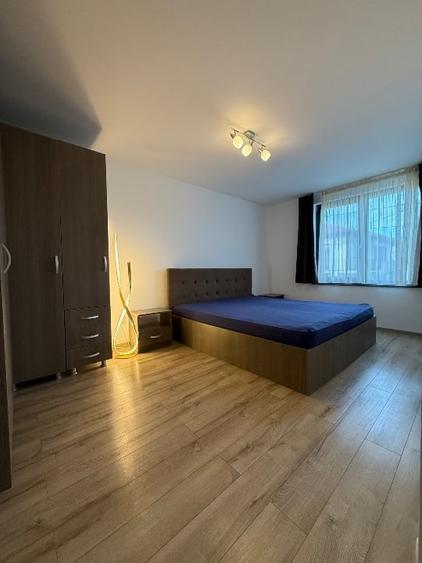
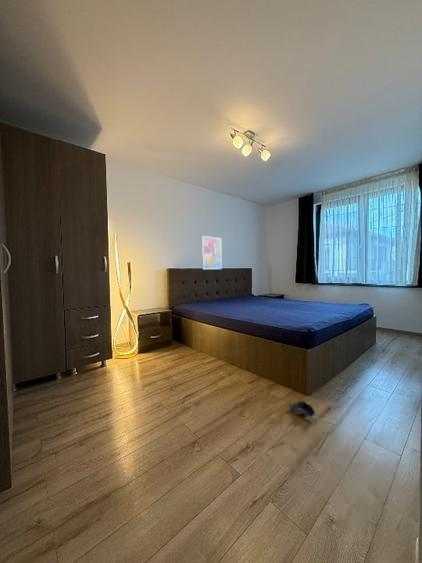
+ wall art (212, 253)
+ shoe (301, 406)
